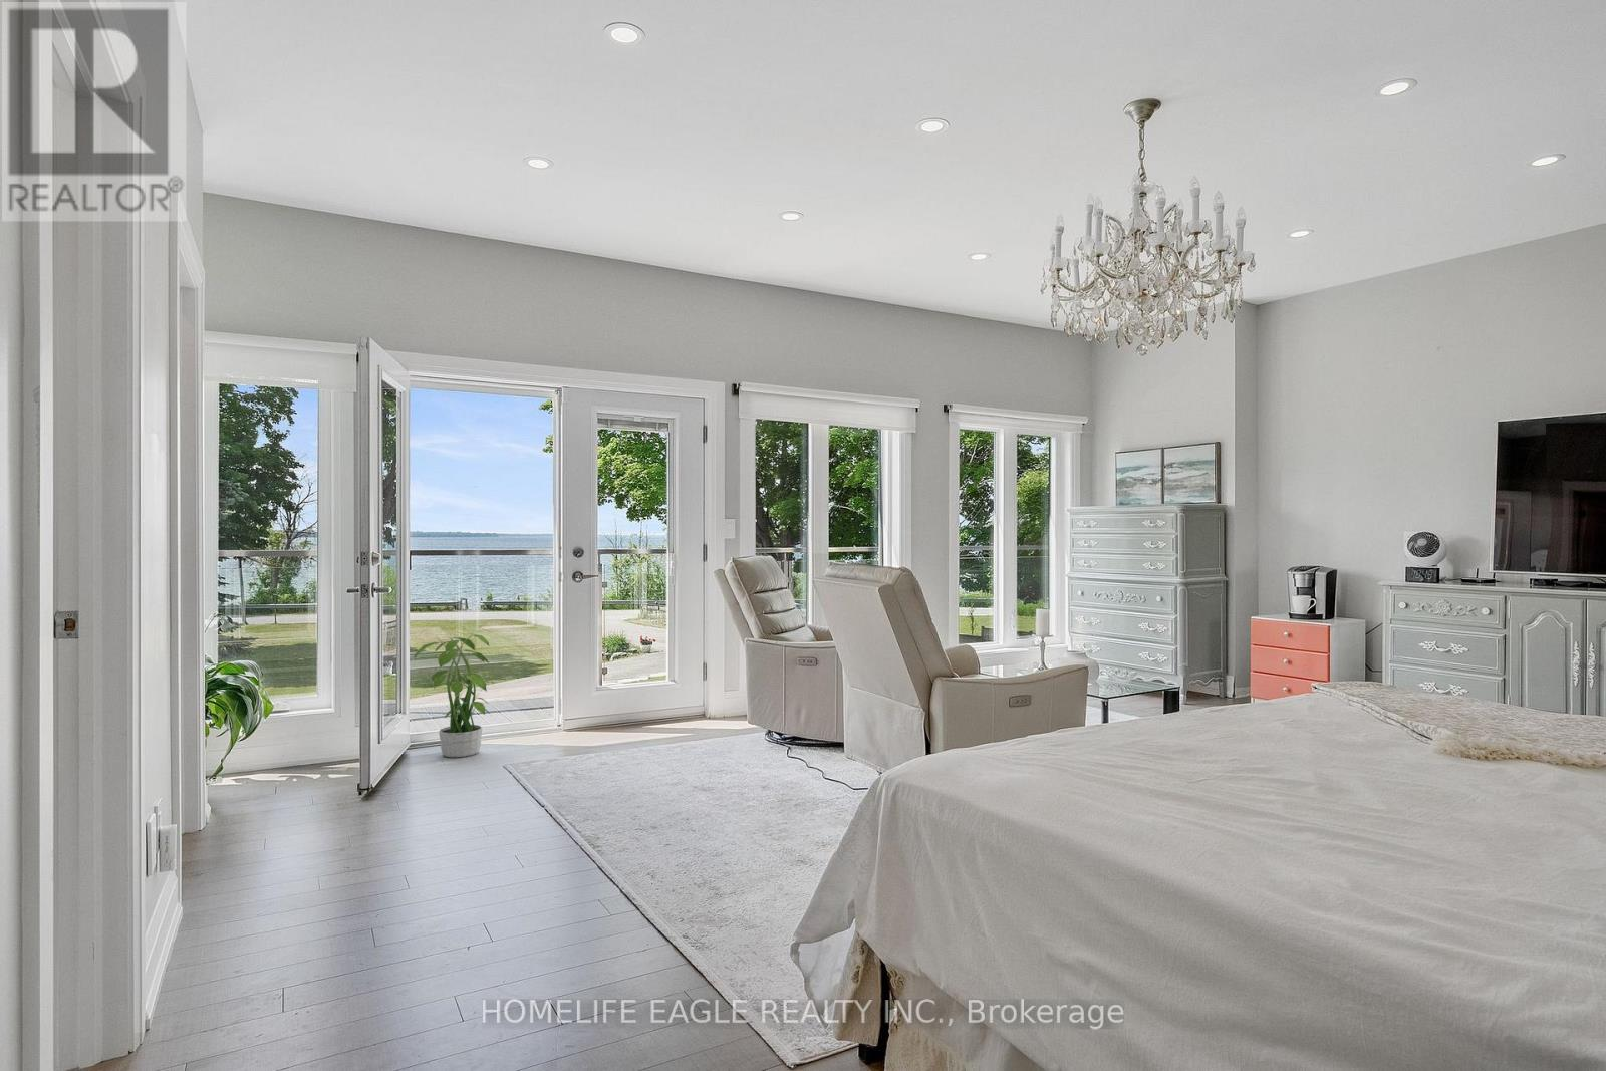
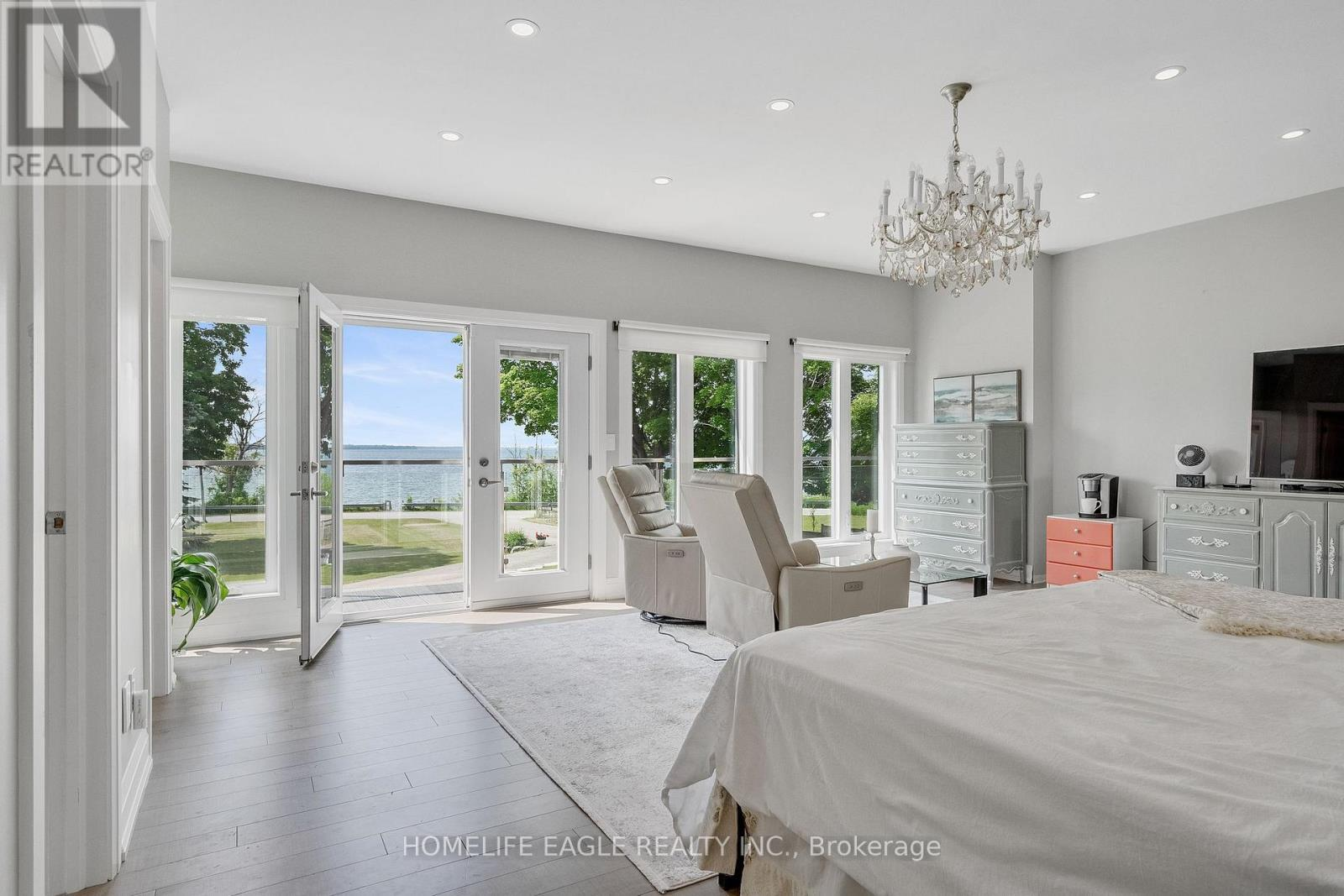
- potted plant (450, 696)
